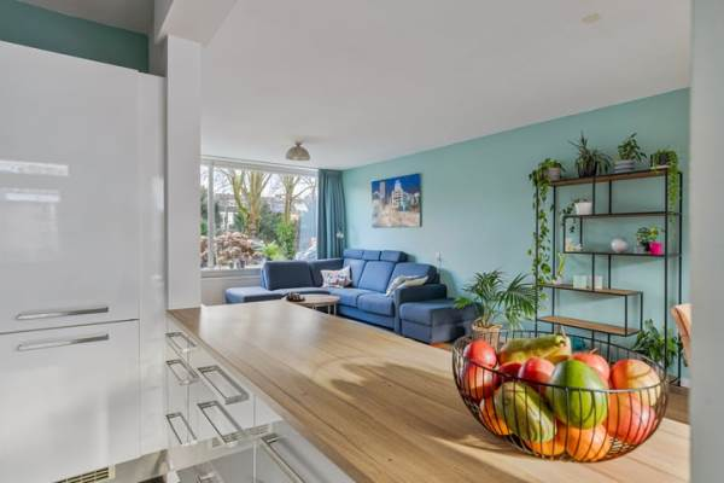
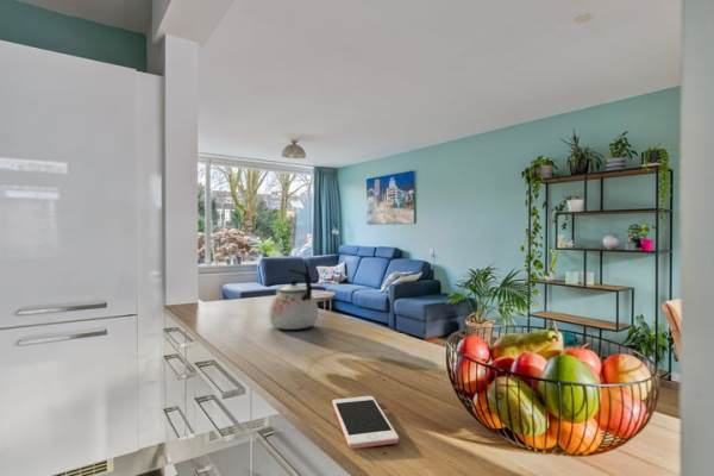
+ kettle (293, 298)
+ cell phone (362, 419)
